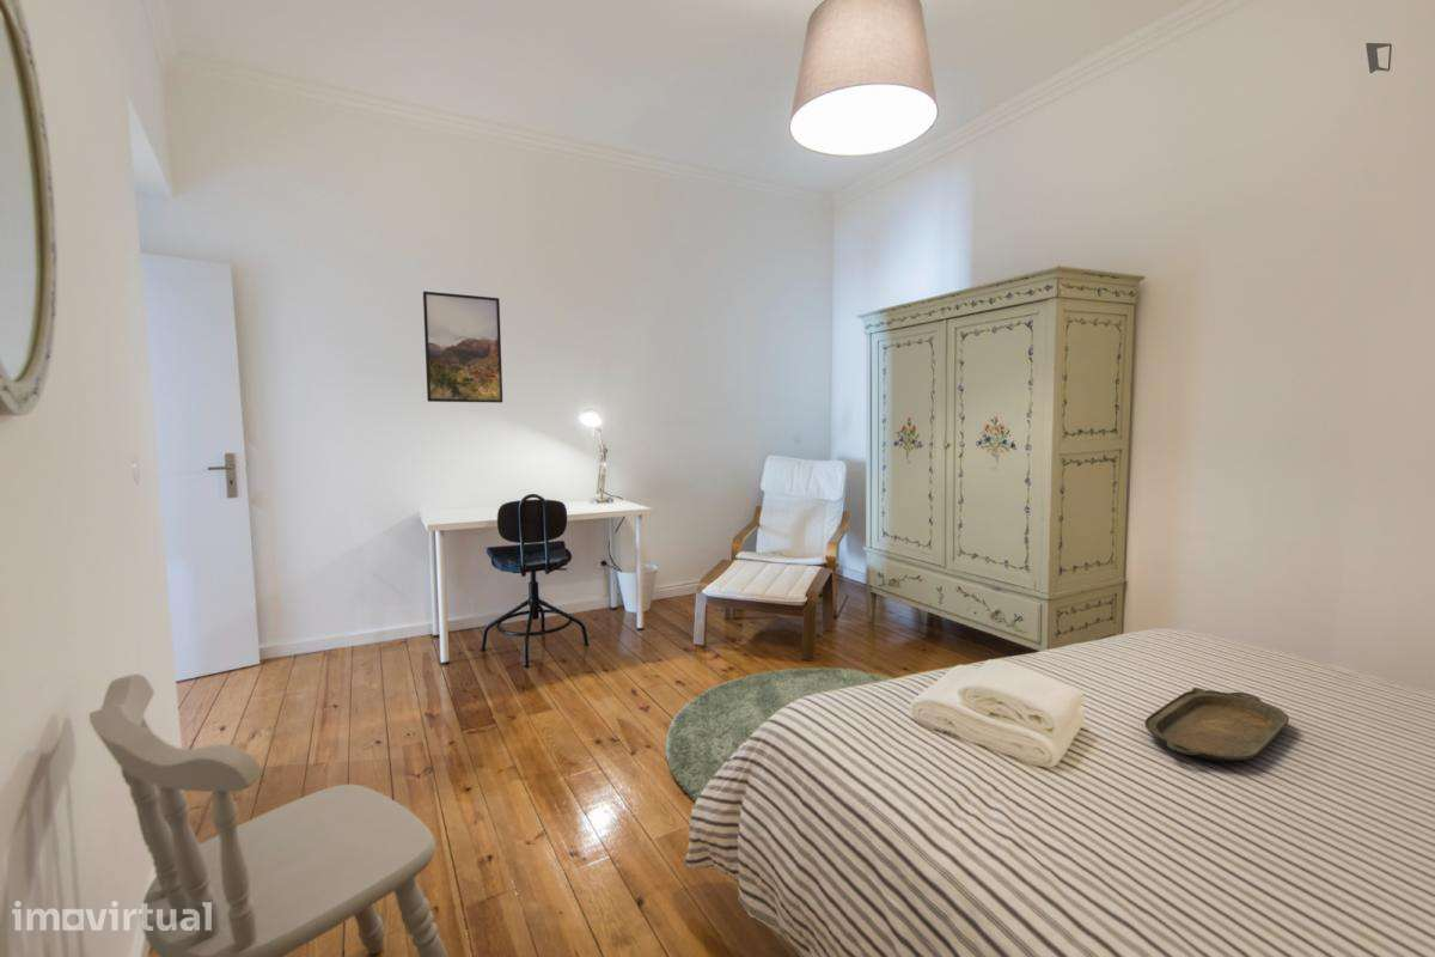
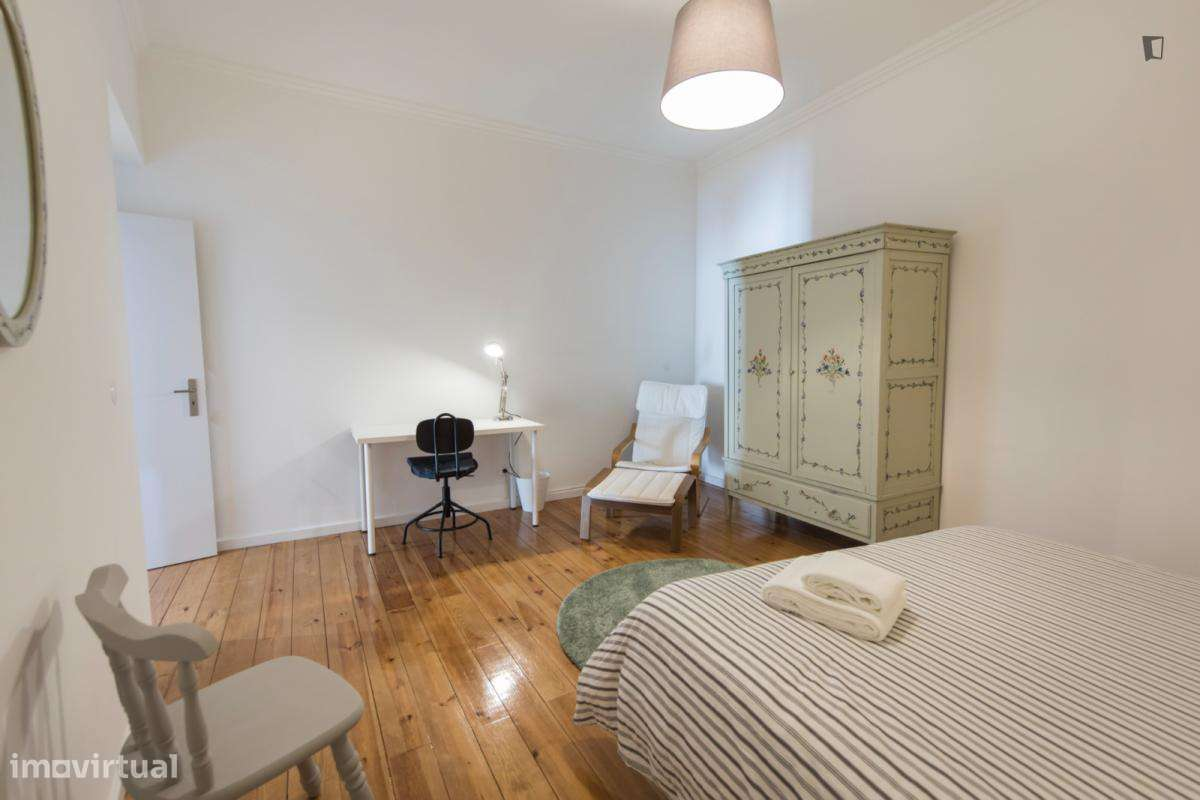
- serving tray (1216, 725)
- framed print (464, 348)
